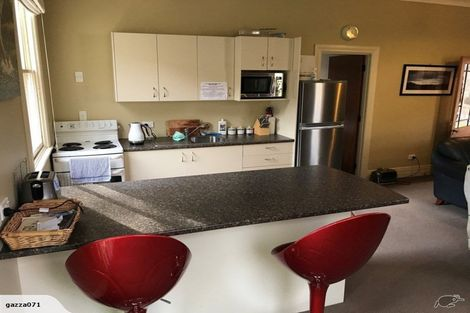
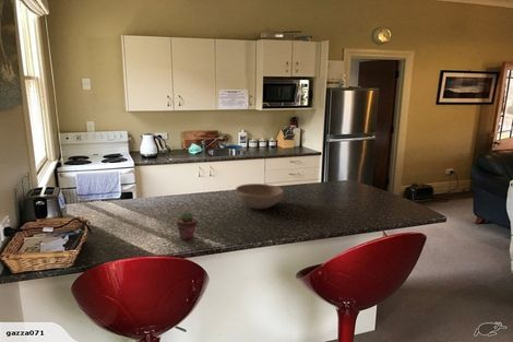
+ potted succulent (187, 224)
+ bowl (259, 197)
